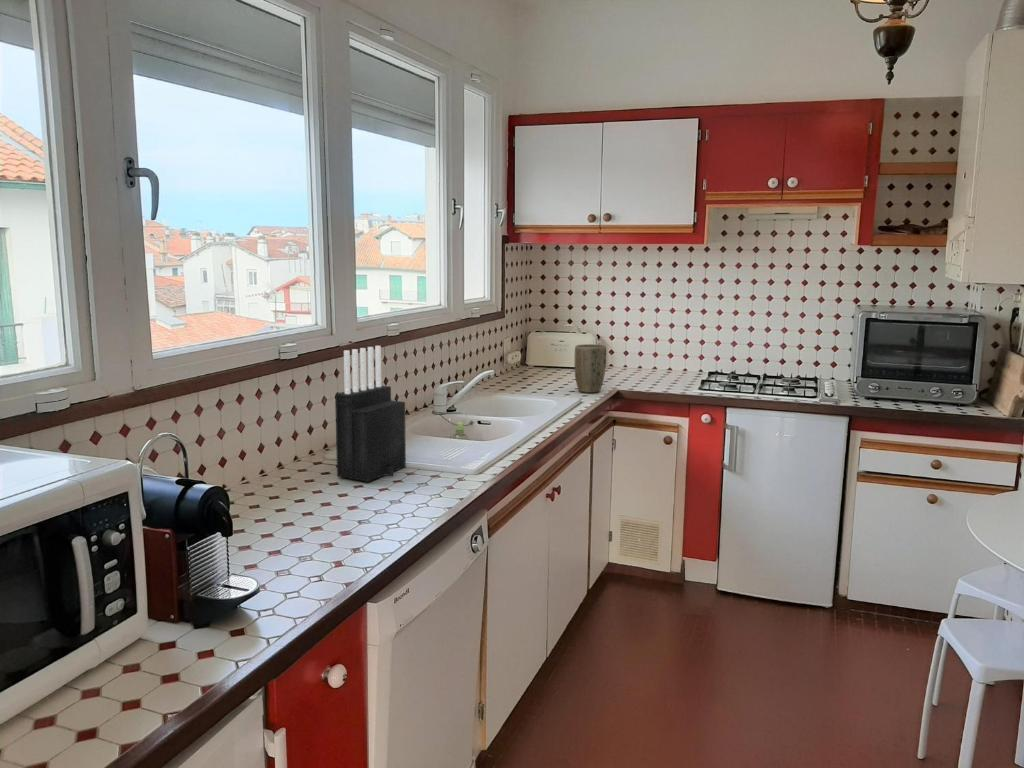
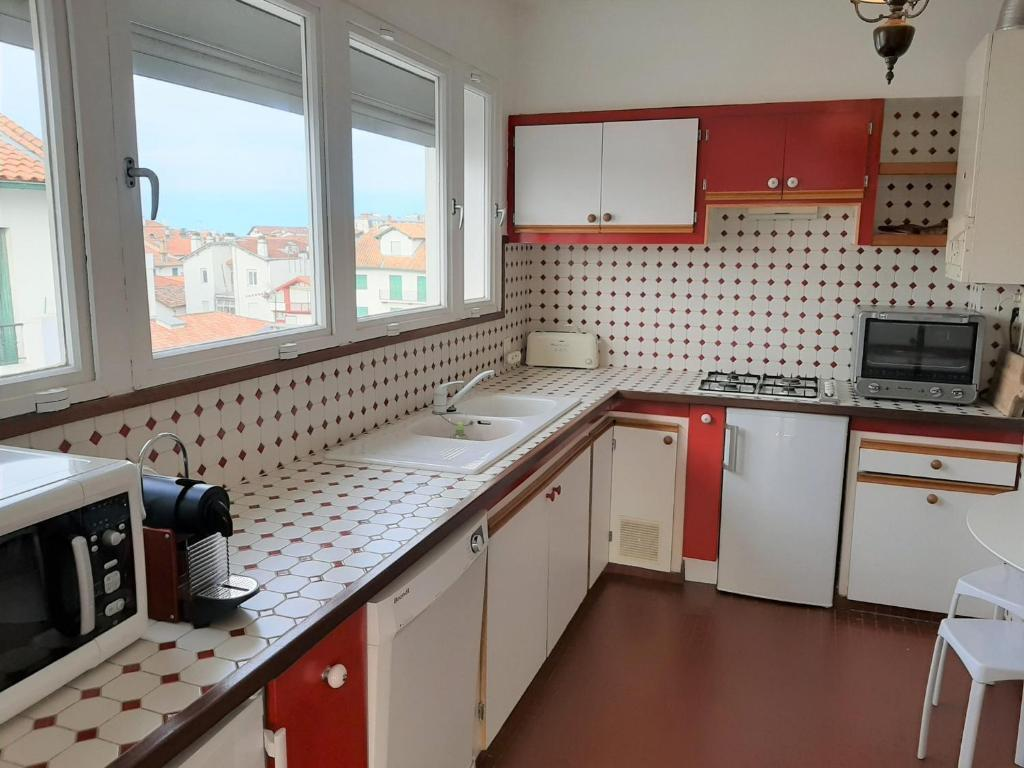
- knife block (374, 411)
- plant pot (590, 368)
